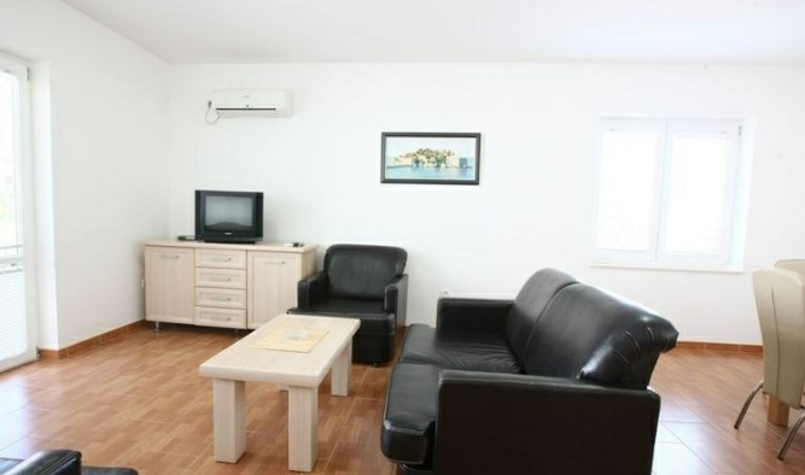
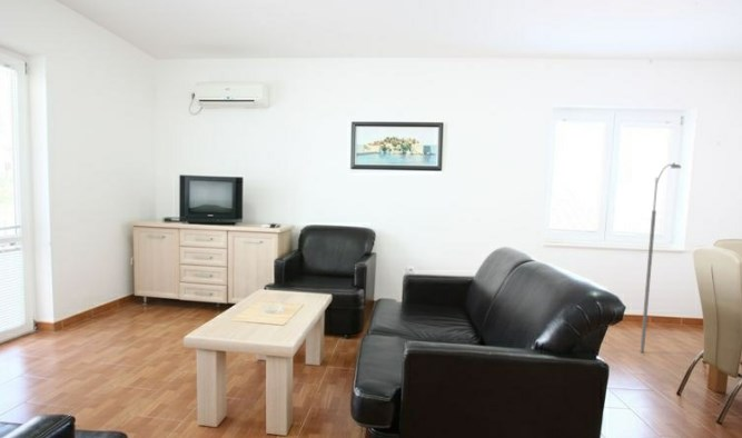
+ street lamp (652, 251)
